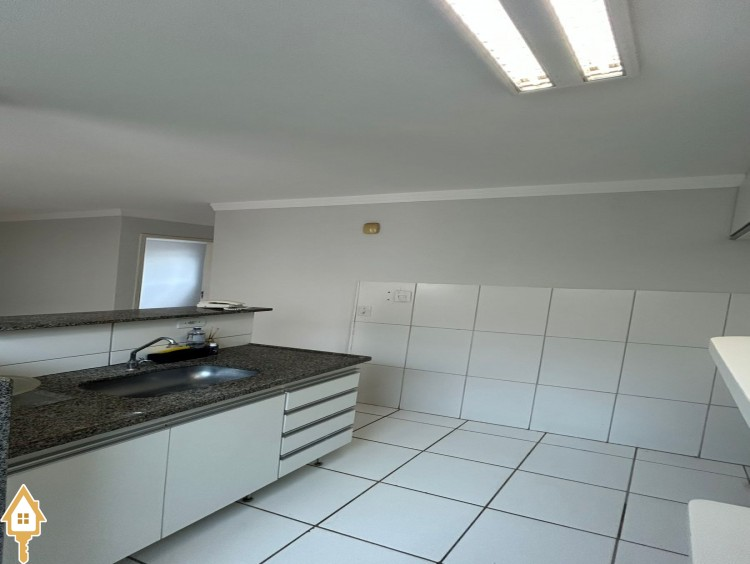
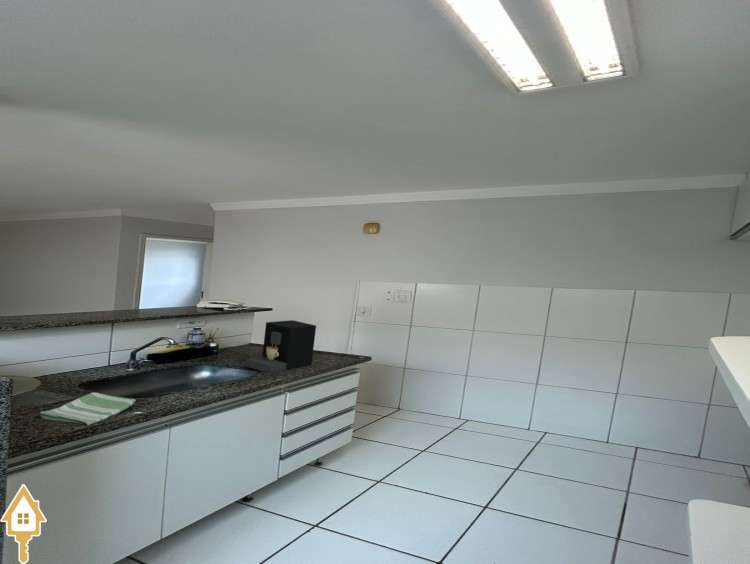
+ dish towel (90, 408)
+ coffee maker (281, 345)
